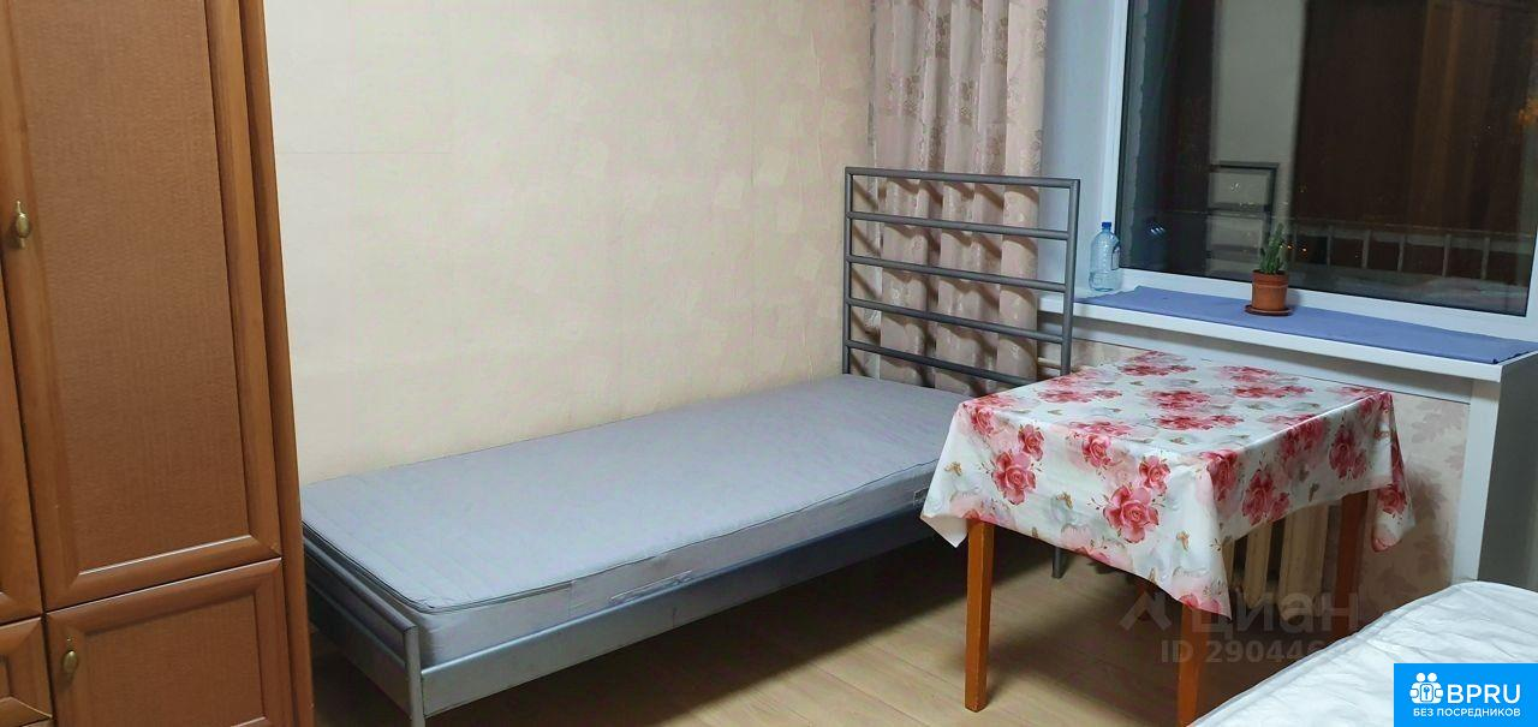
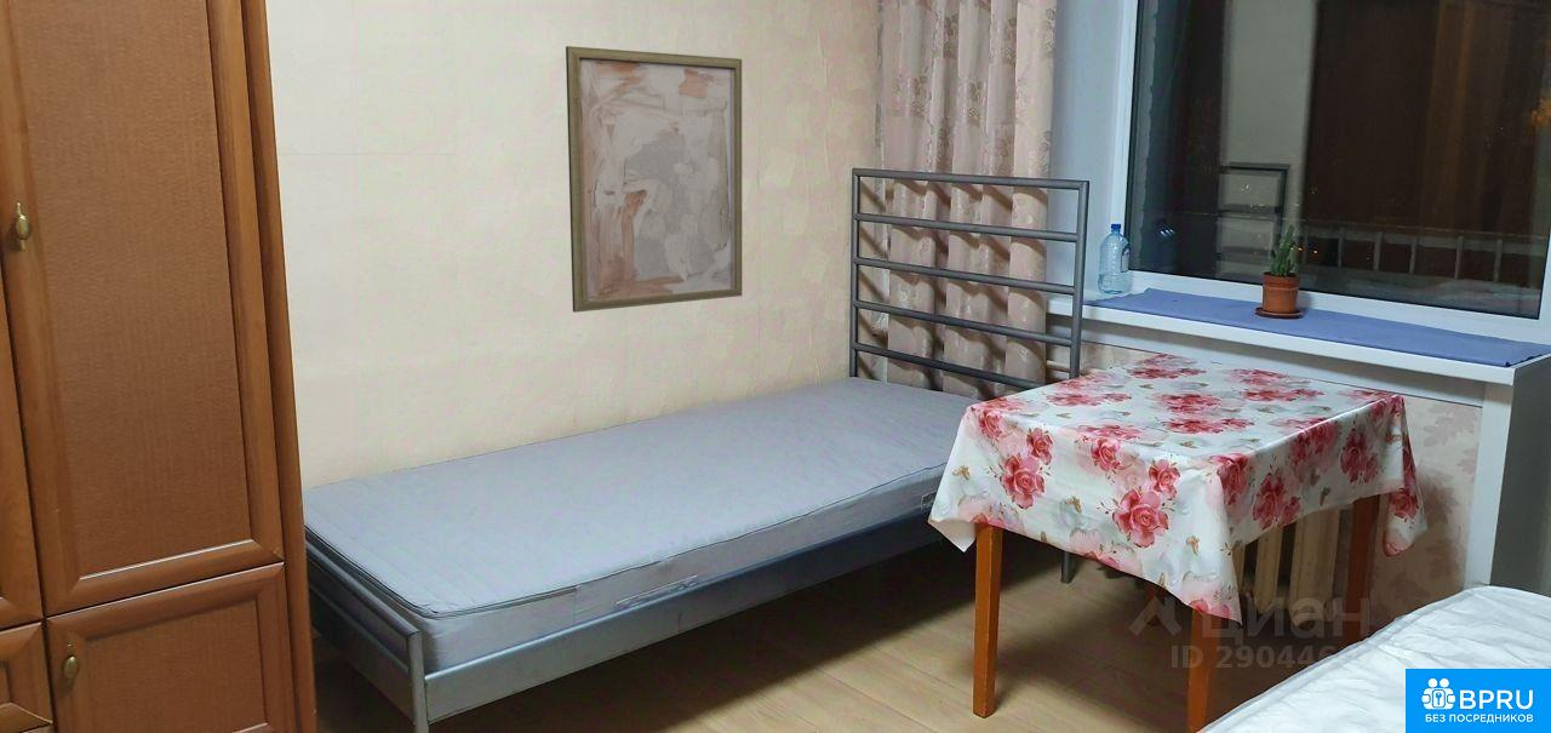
+ wall art (660, 181)
